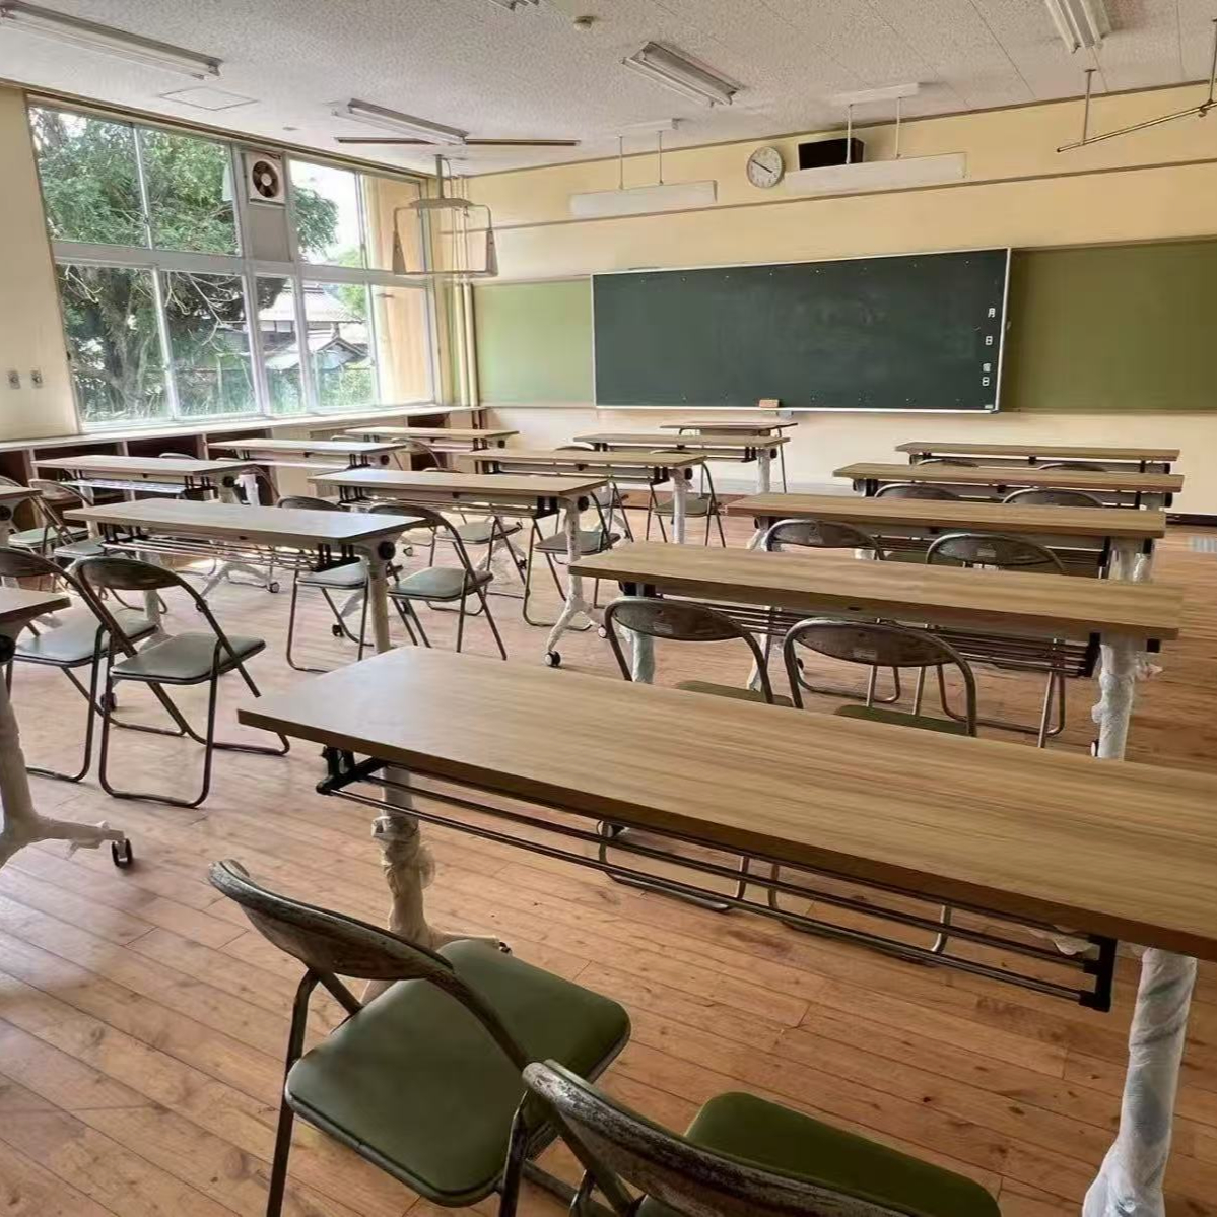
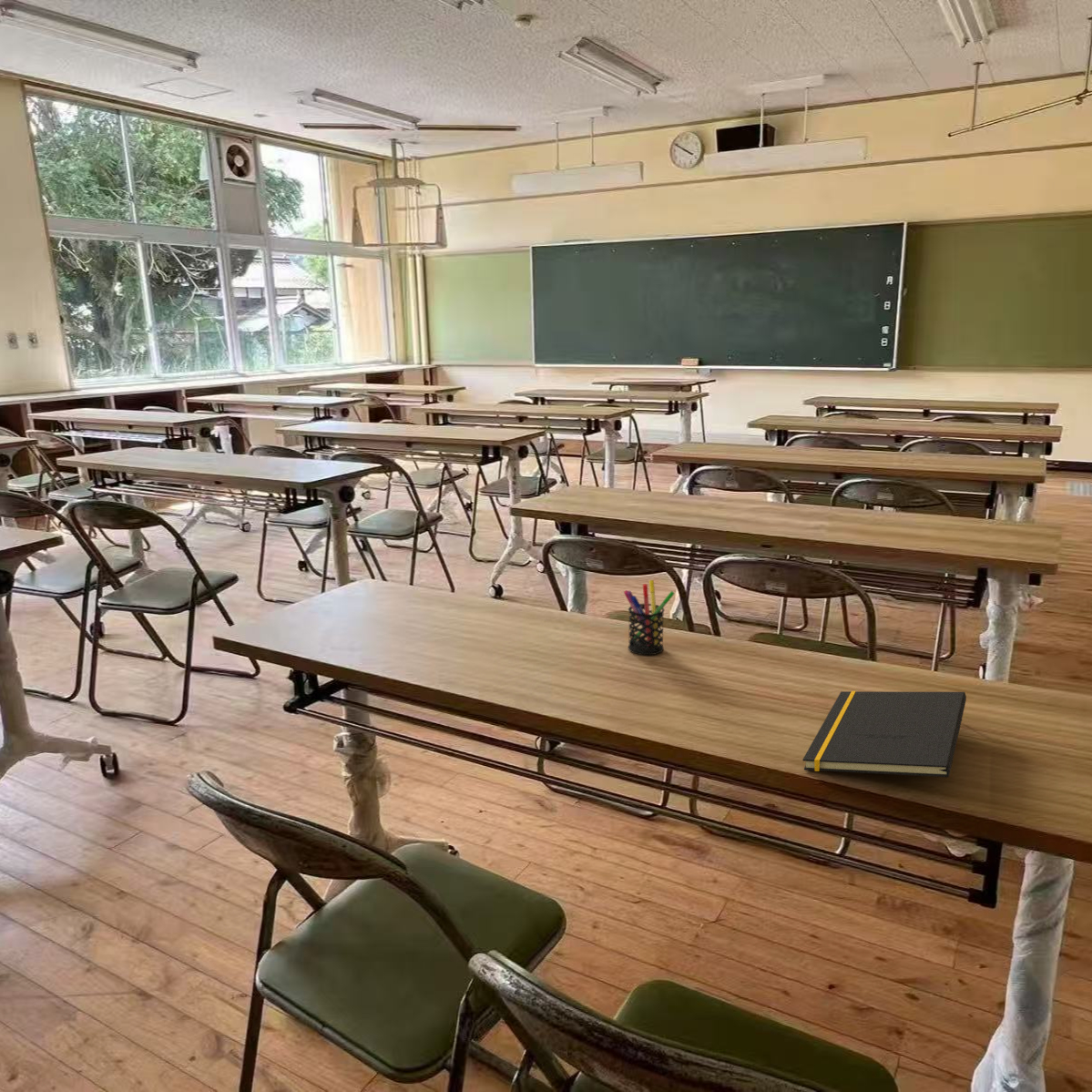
+ notepad (888, 729)
+ pen holder (649, 615)
